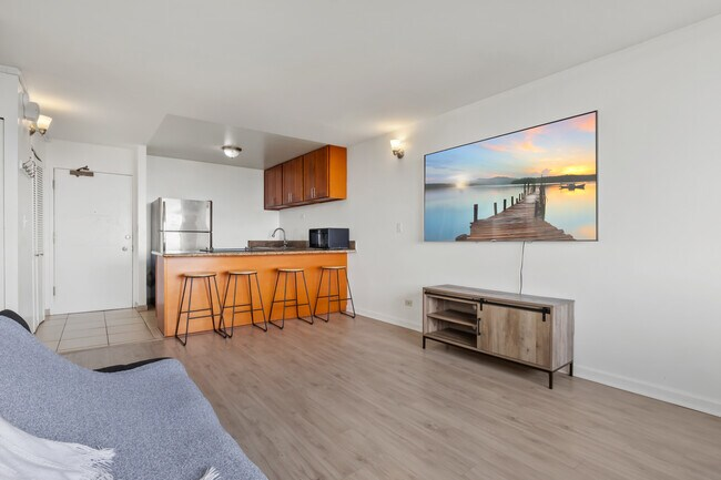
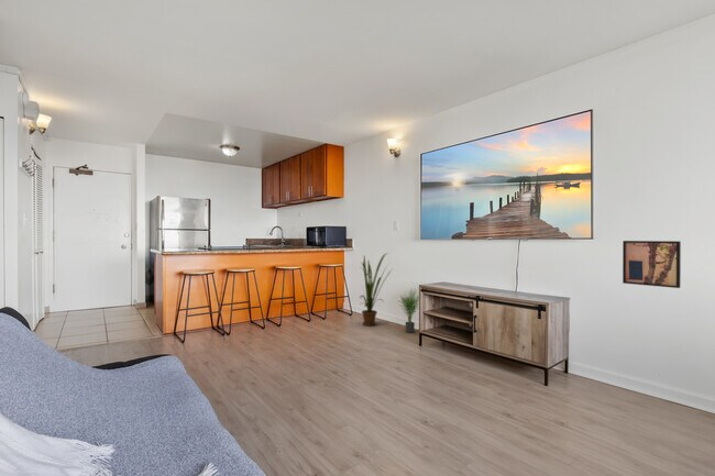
+ potted plant (408, 309)
+ wall art (650, 263)
+ house plant (371, 288)
